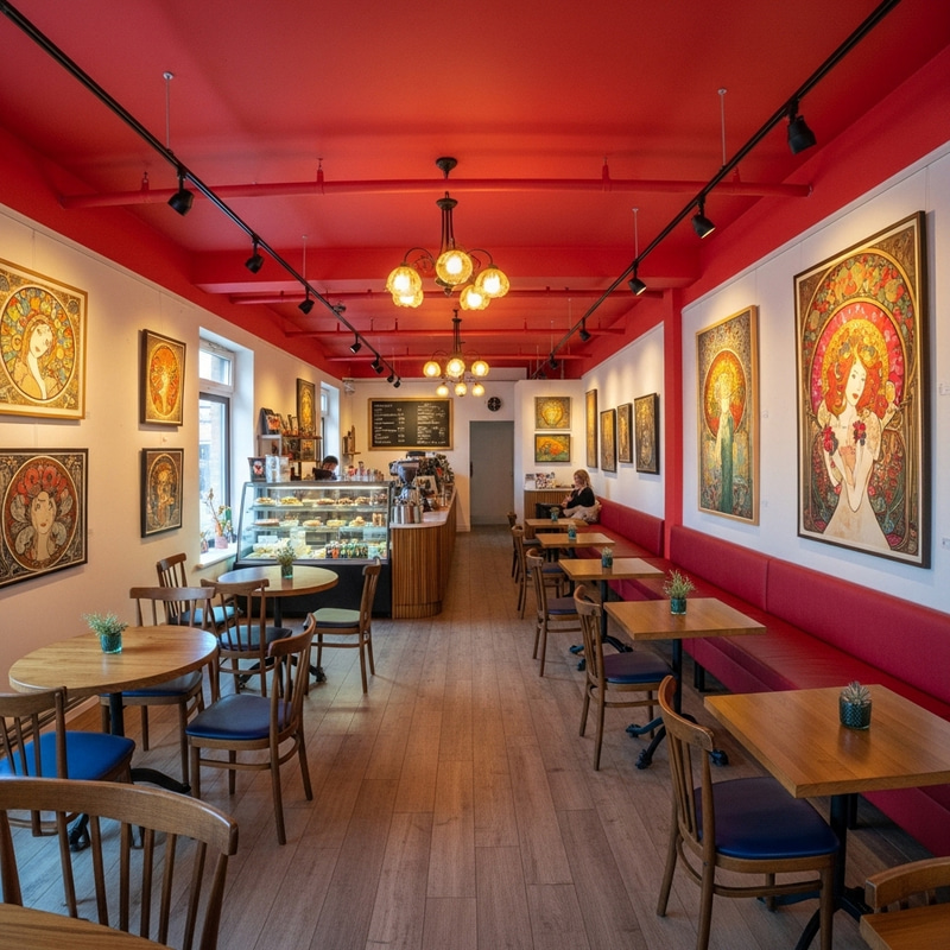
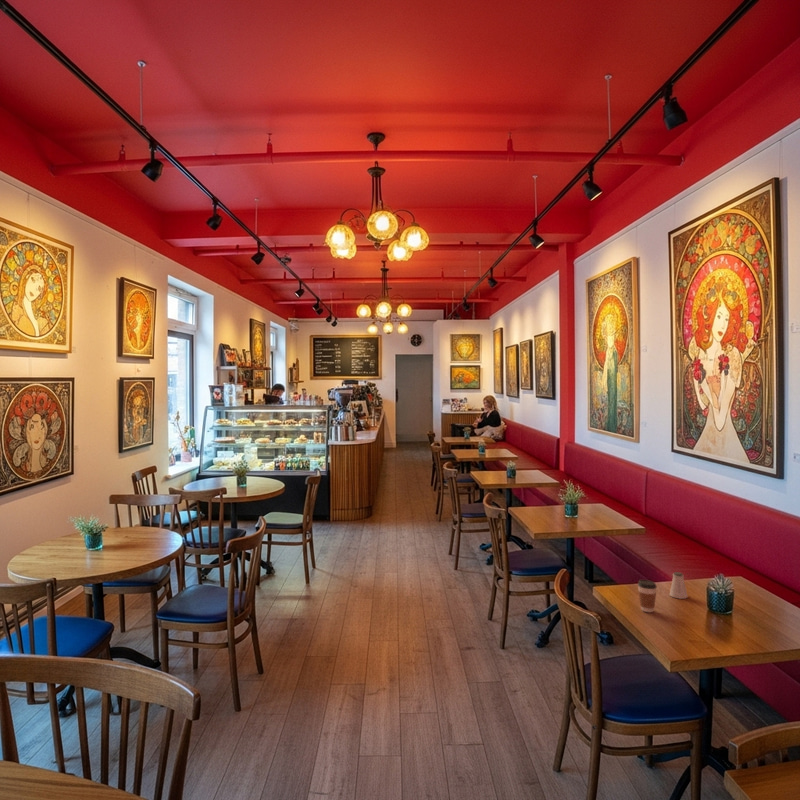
+ coffee cup (647, 596)
+ saltshaker (678, 584)
